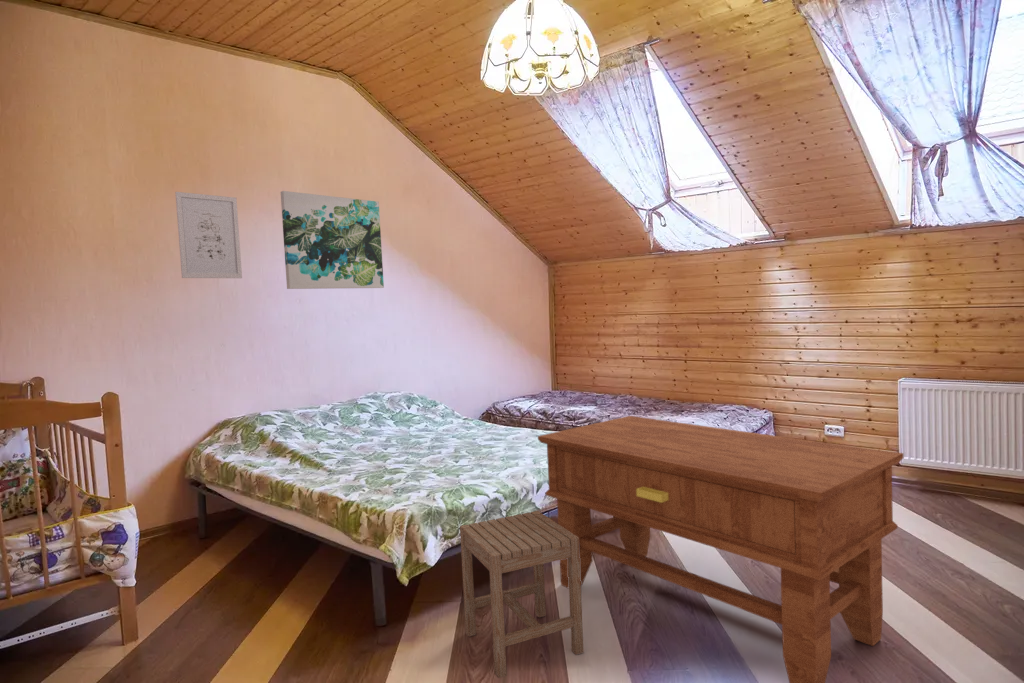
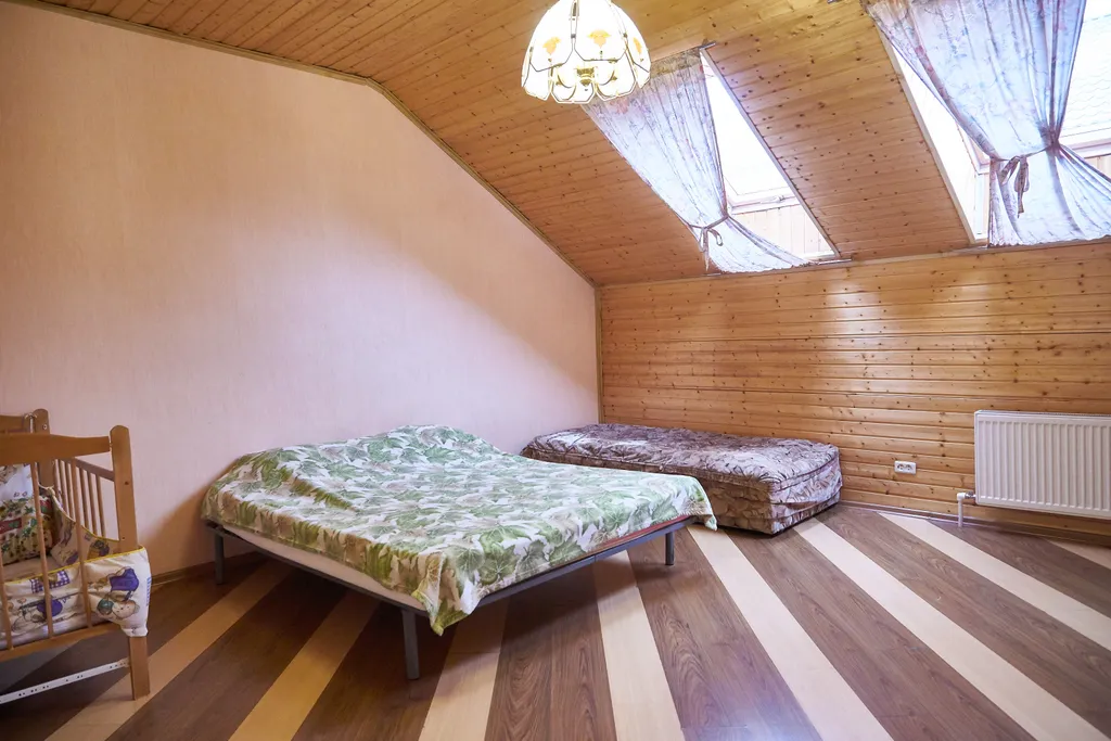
- stool (519, 587)
- wall art (209, 236)
- wall art (335, 242)
- side table (700, 526)
